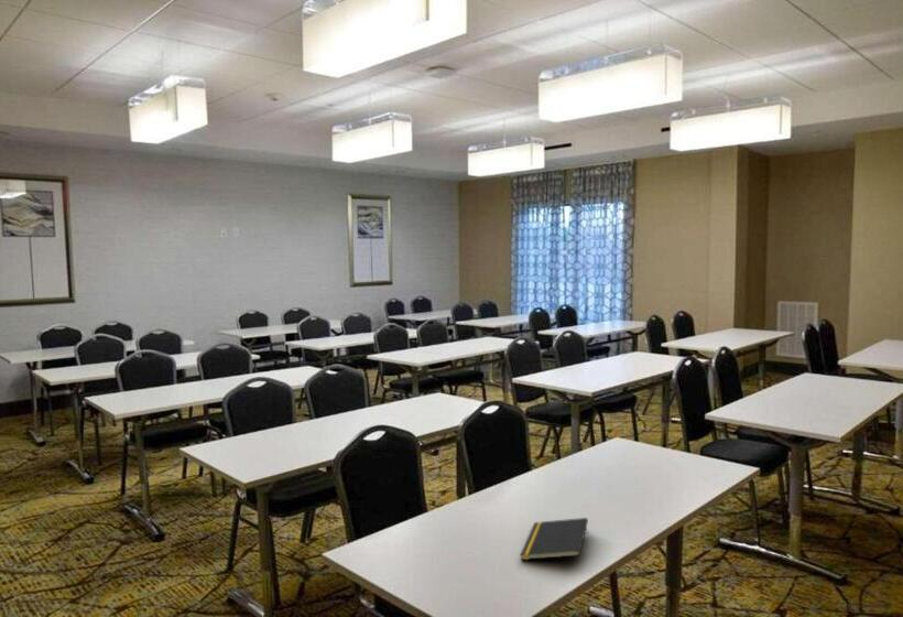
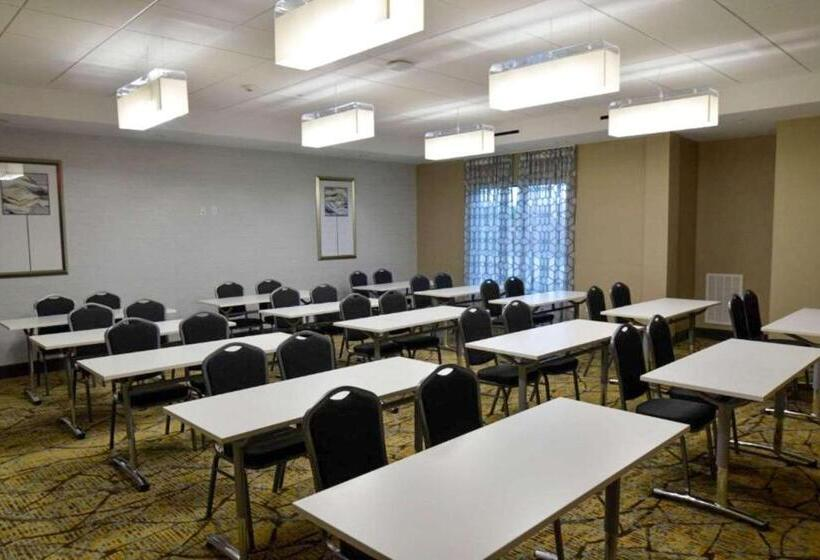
- notepad (555, 538)
